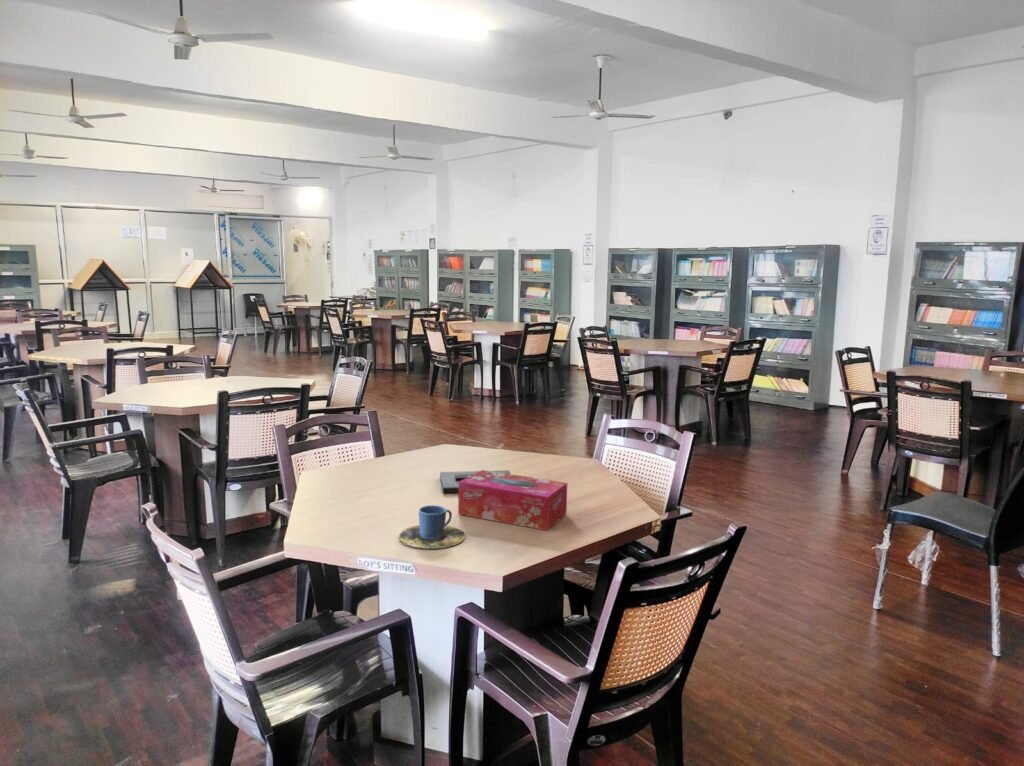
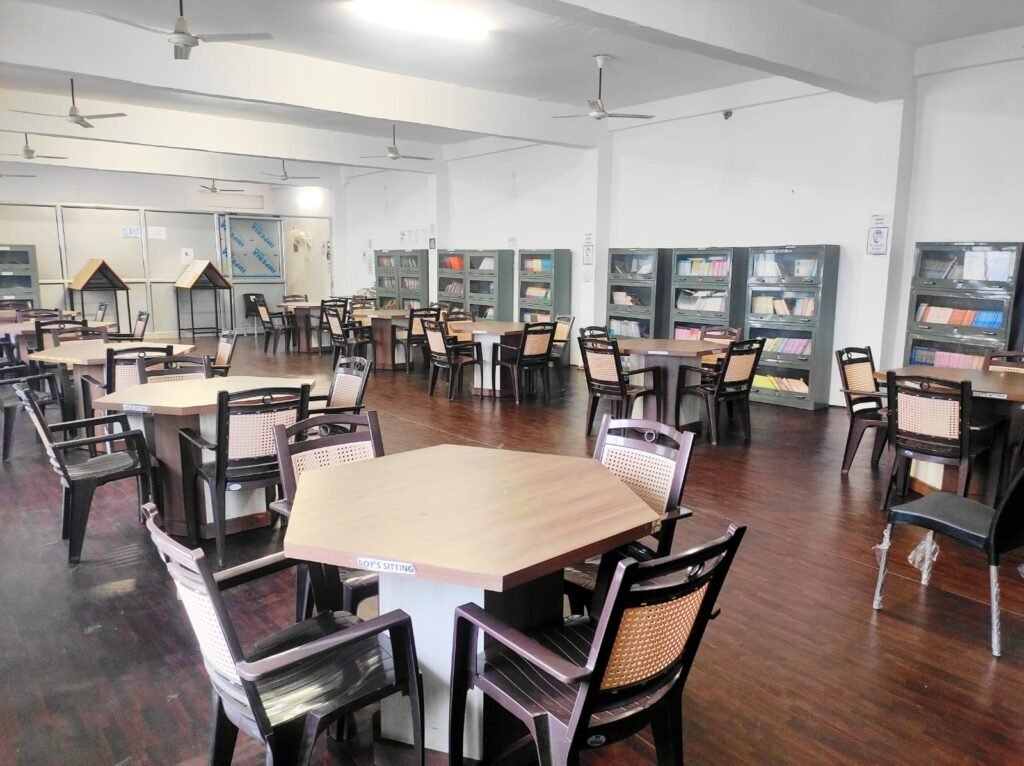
- tissue box (512, 498)
- book (474, 473)
- cup (432, 523)
